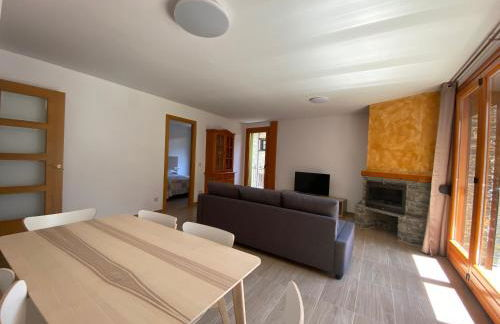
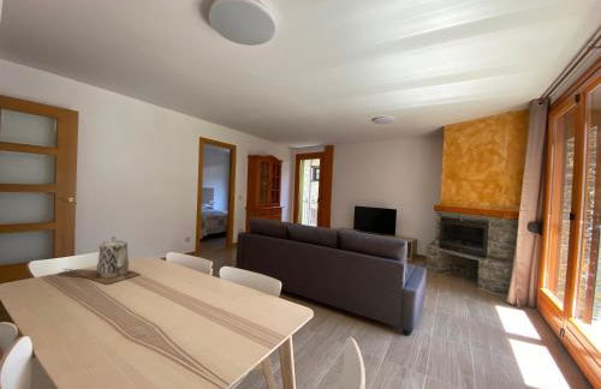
+ teapot (112, 256)
